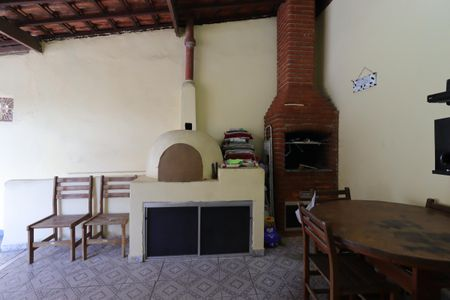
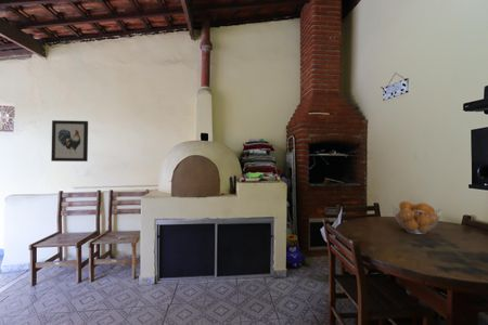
+ fruit basket (415, 217)
+ wall art (69, 141)
